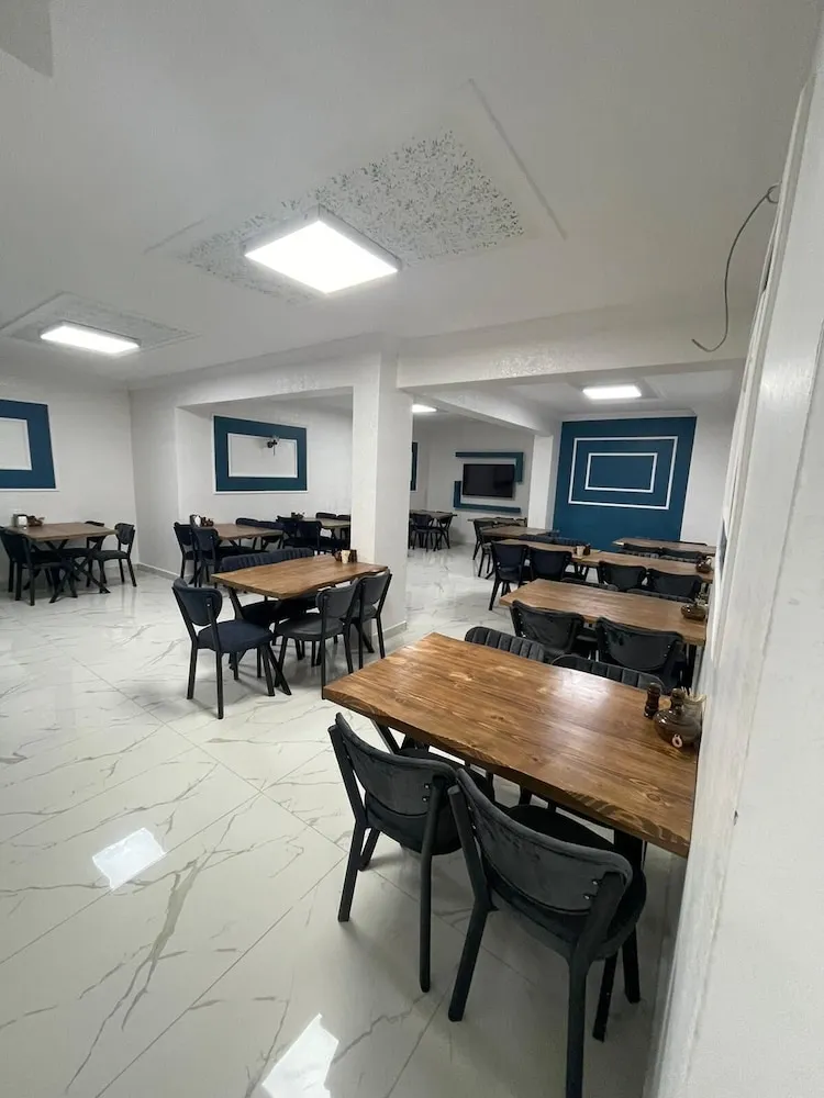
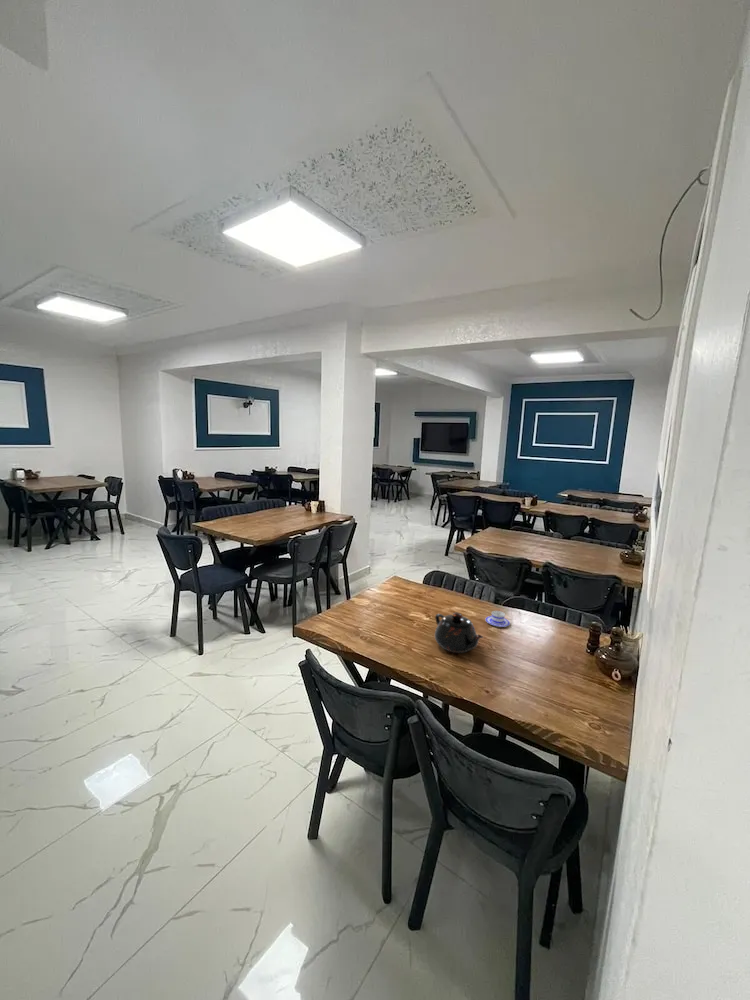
+ teapot (457, 630)
+ teacup (497, 617)
